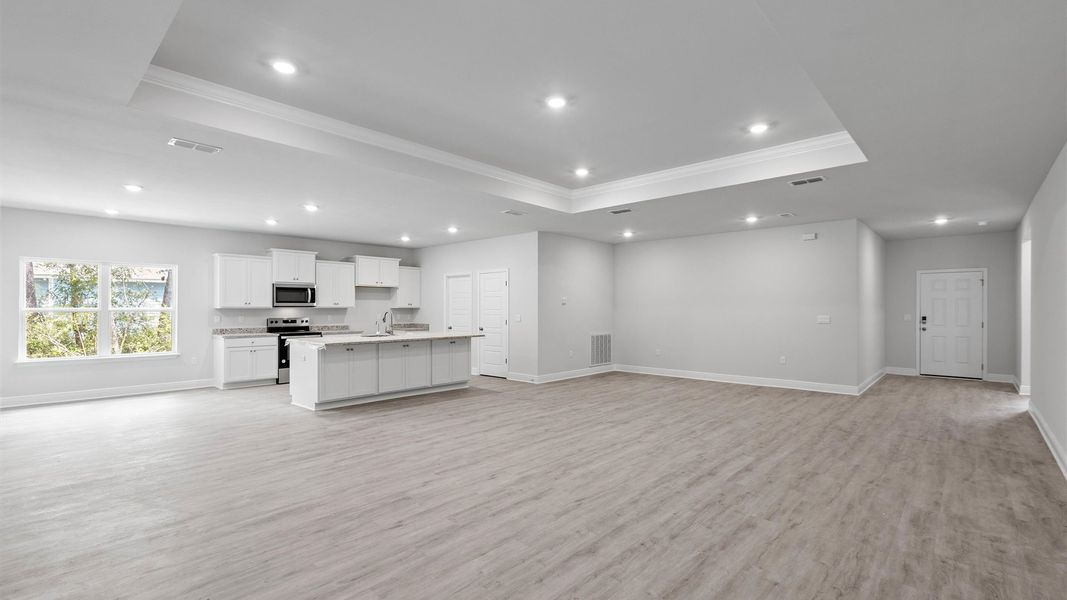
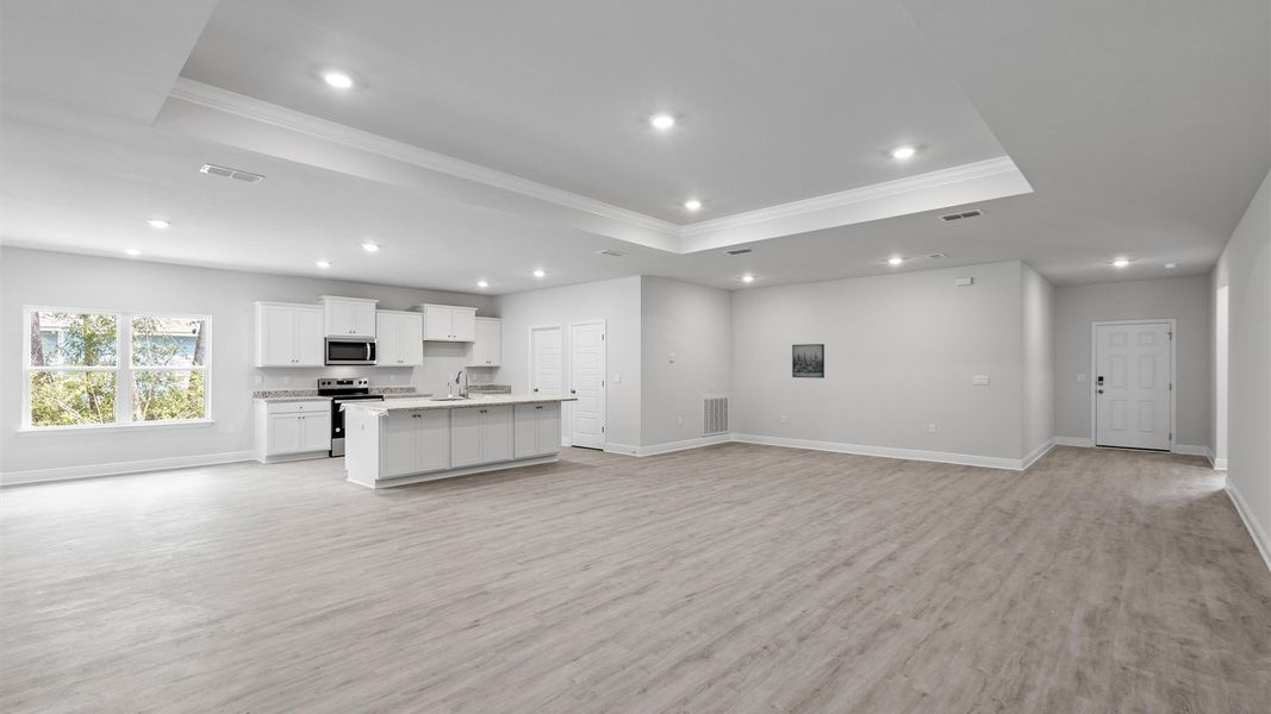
+ wall art (808, 361)
